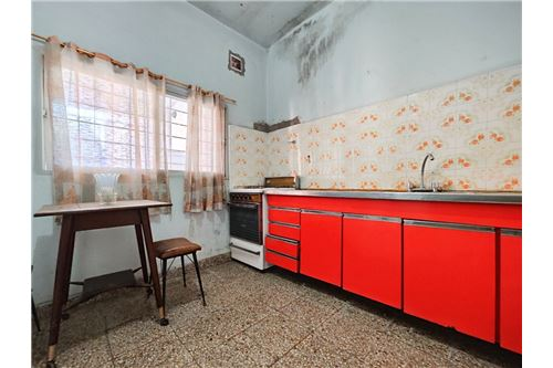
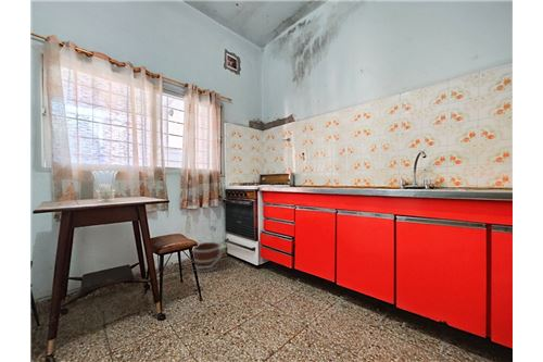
+ bucket (205, 255)
